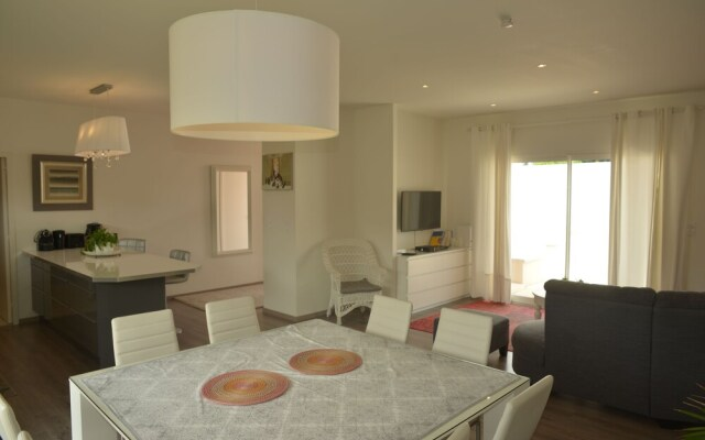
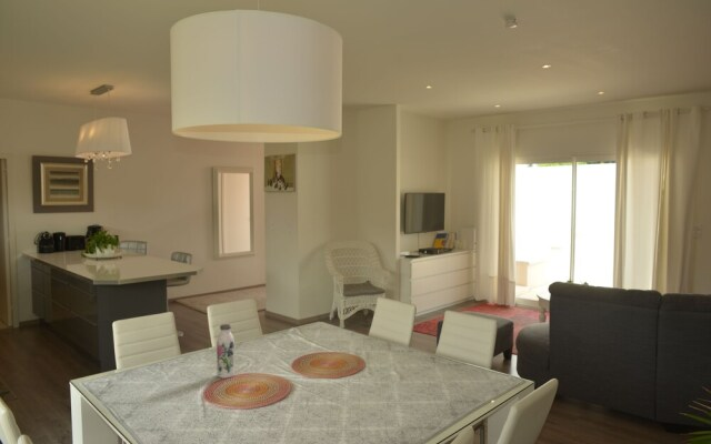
+ water bottle (226, 350)
